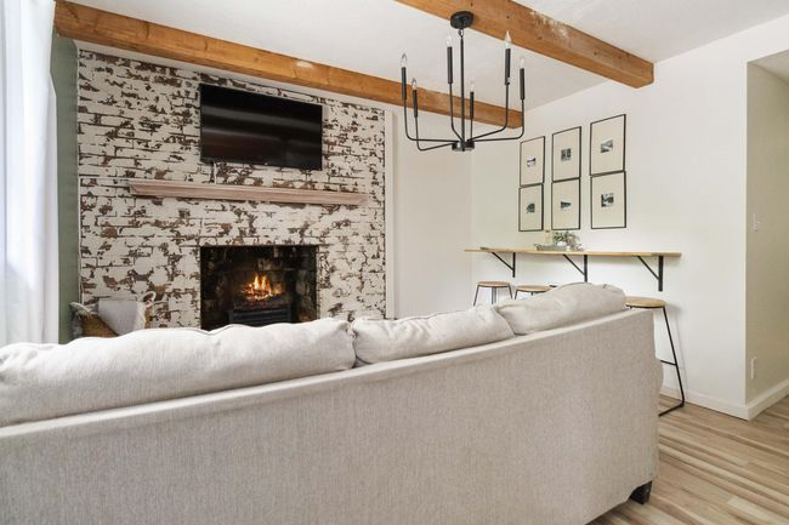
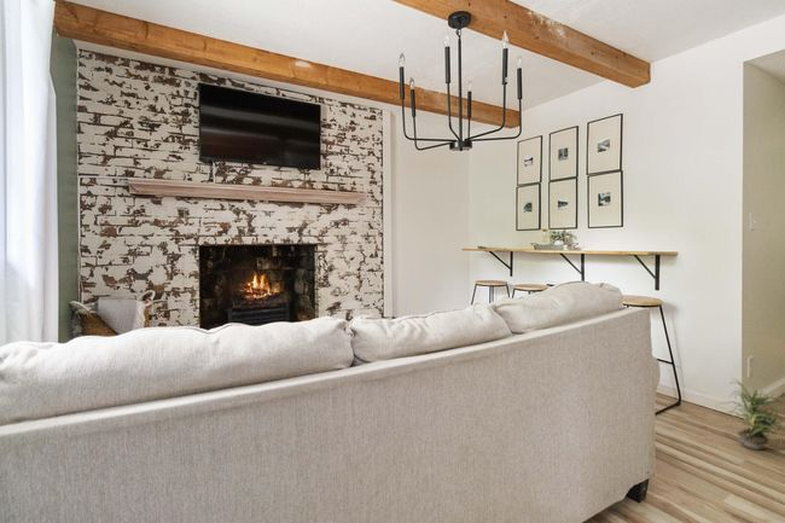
+ potted plant (752, 413)
